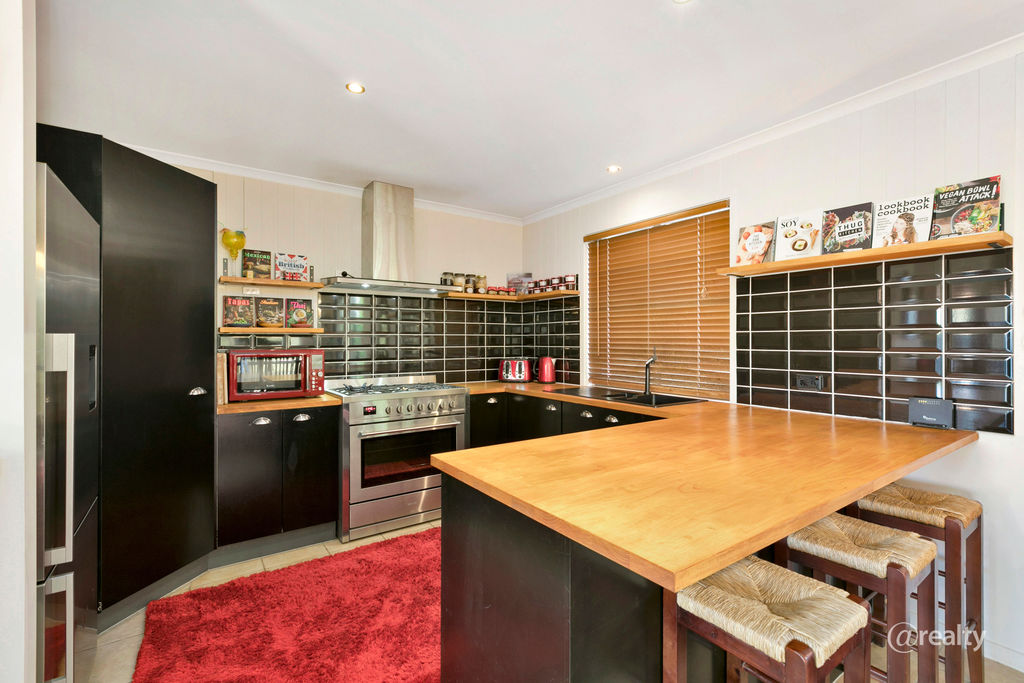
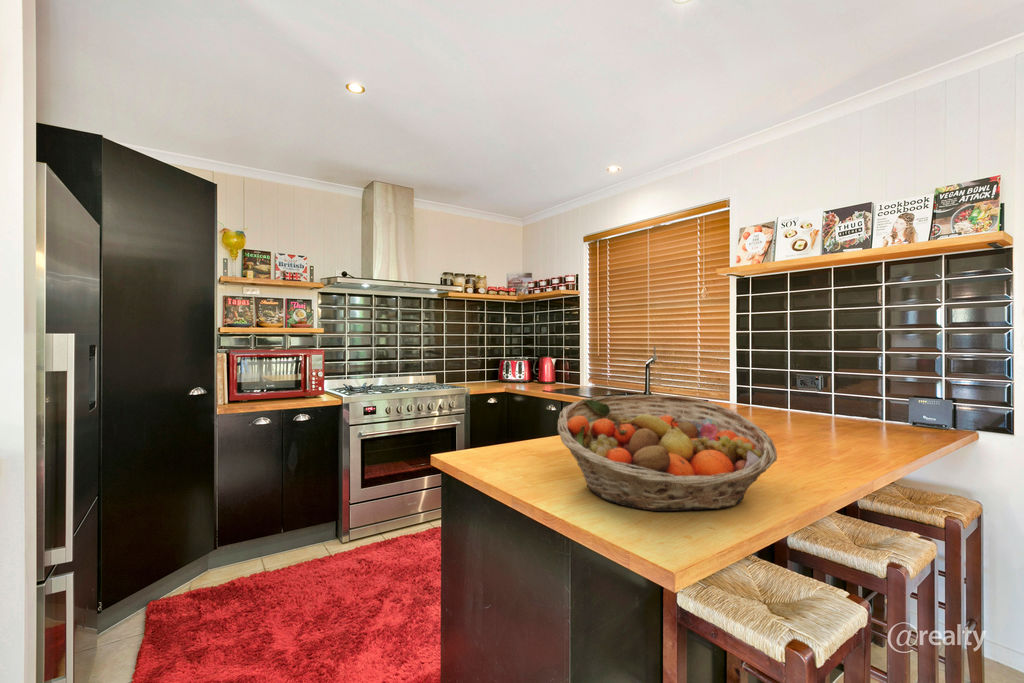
+ fruit basket (660, 445)
